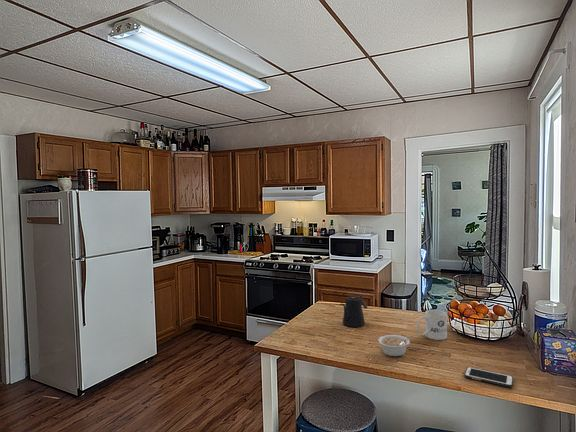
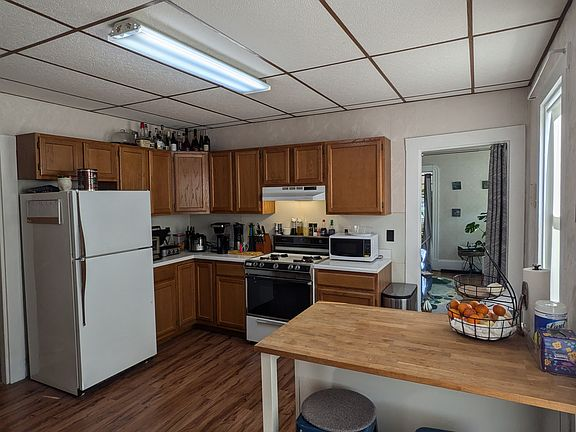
- cell phone (488, 376)
- legume (394, 344)
- kettle (354, 310)
- mug (432, 324)
